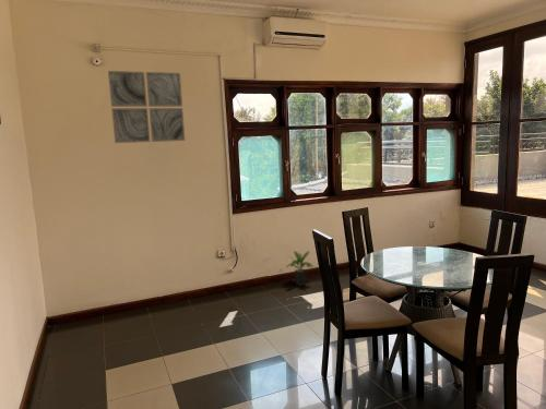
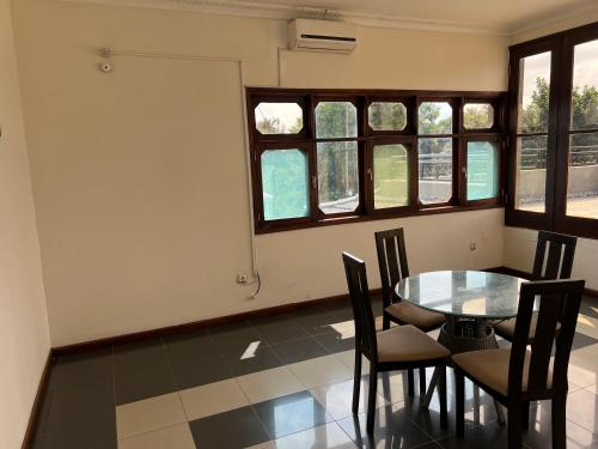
- wall art (149, 106)
- potted plant (299, 268)
